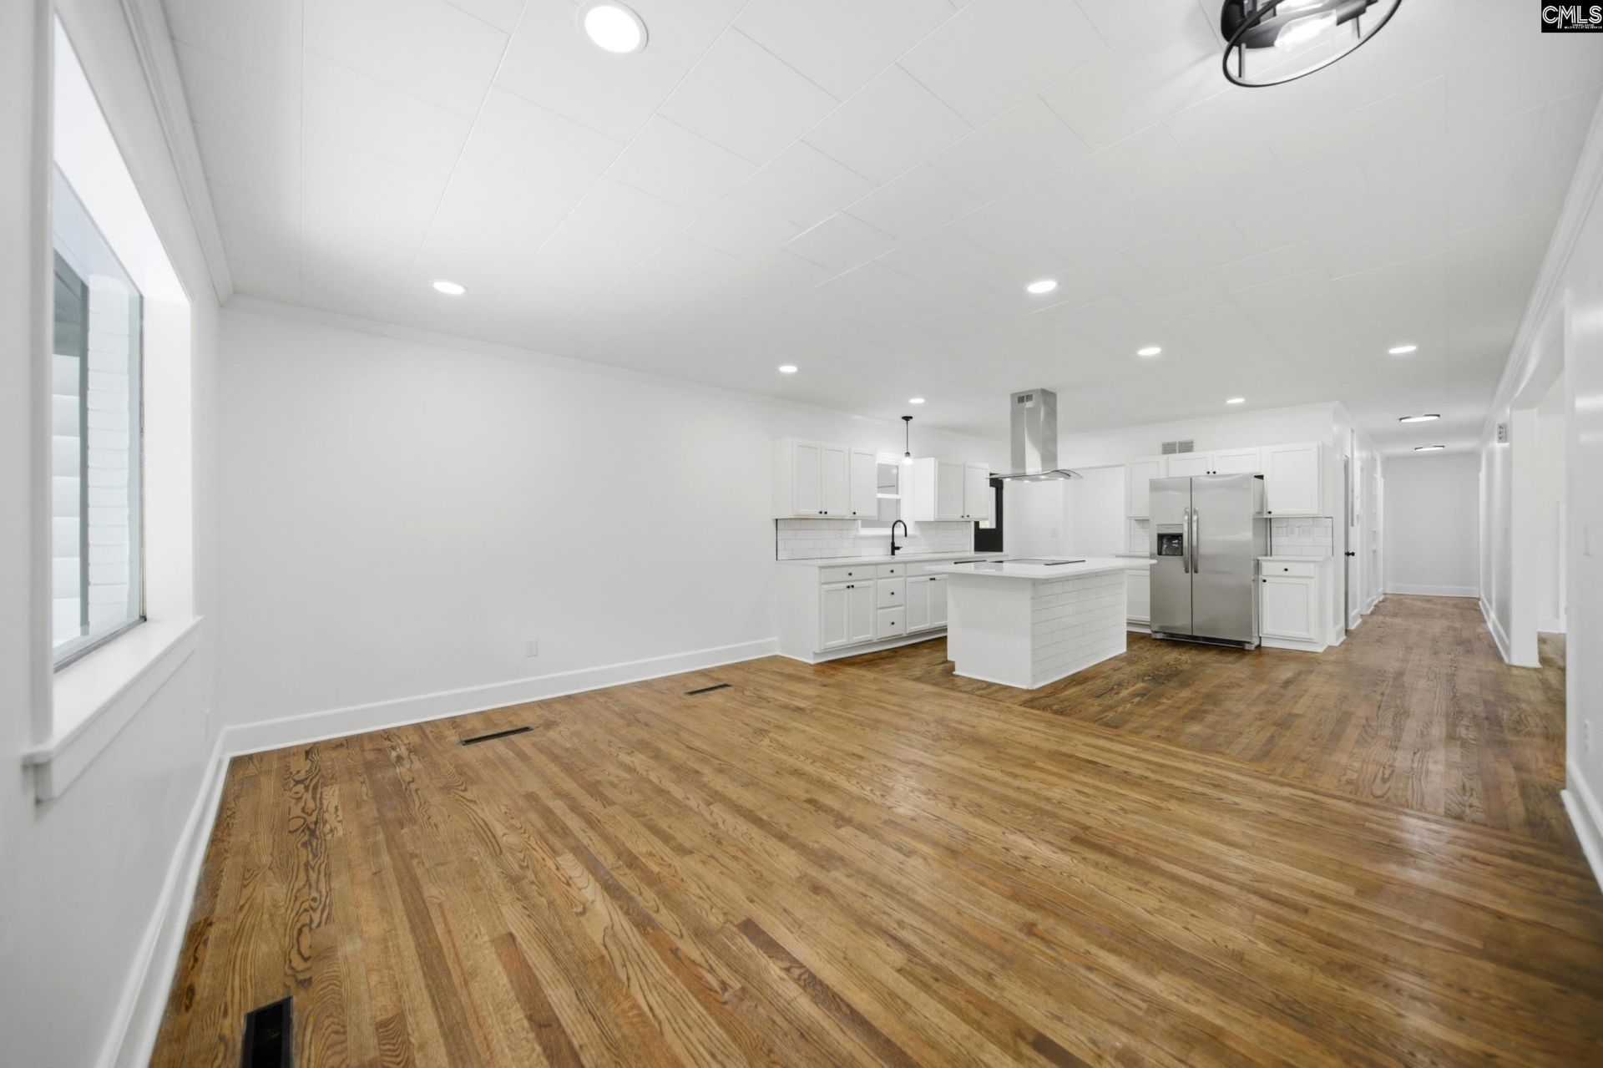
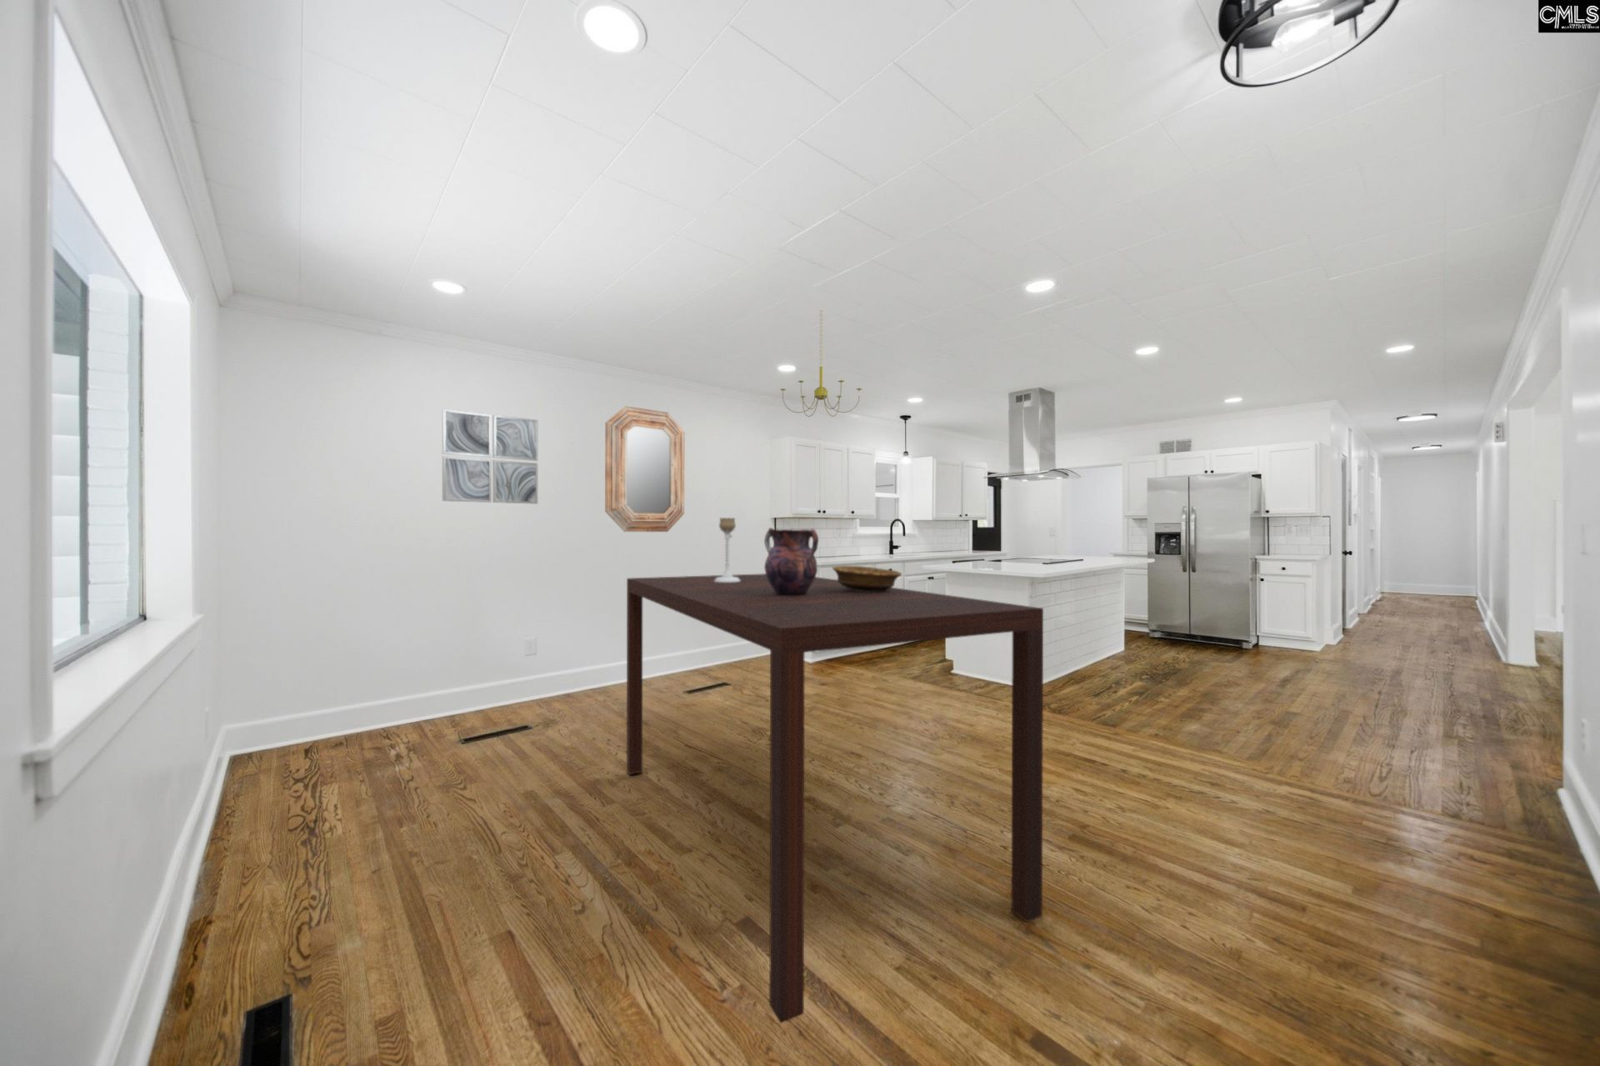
+ vase (791, 560)
+ home mirror (647, 470)
+ dining table (785, 708)
+ decorative bowl (866, 577)
+ wall art (491, 457)
+ chandelier (821, 362)
+ candle holder (727, 548)
